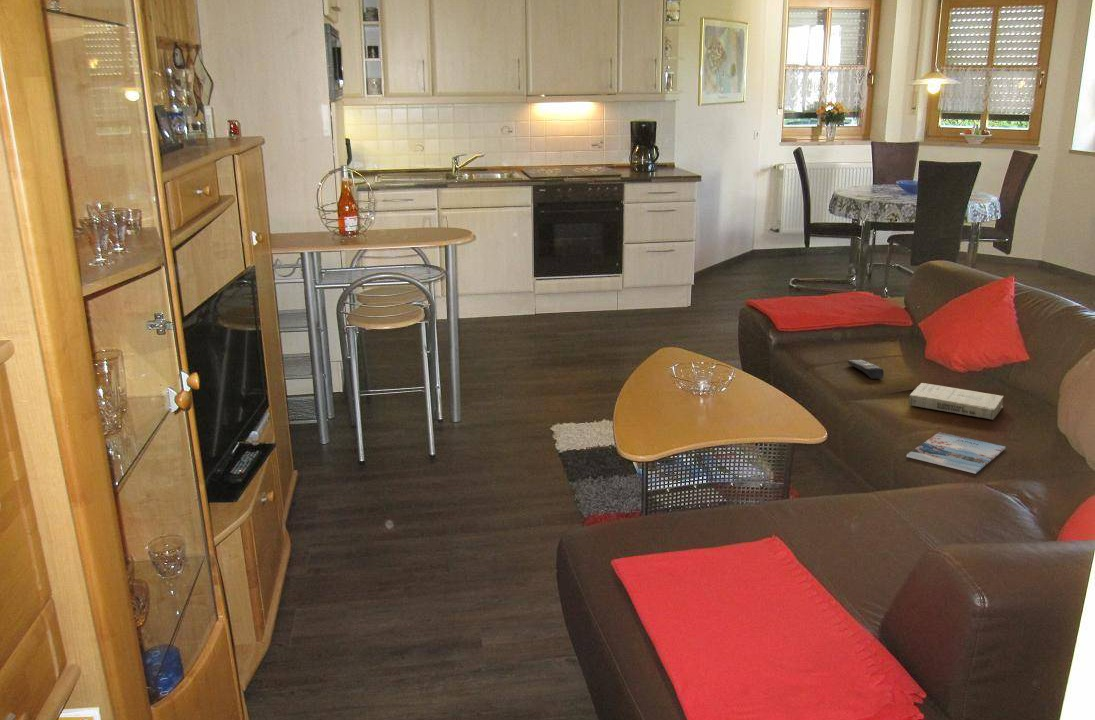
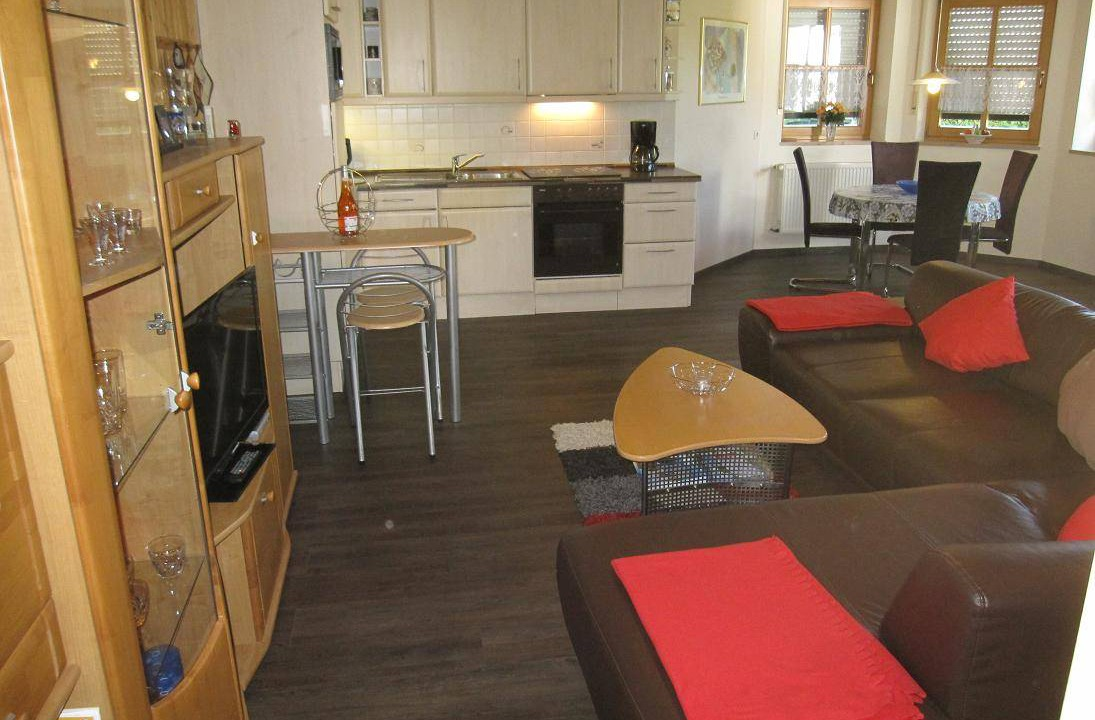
- magazine (956, 451)
- remote control (865, 367)
- book (955, 401)
